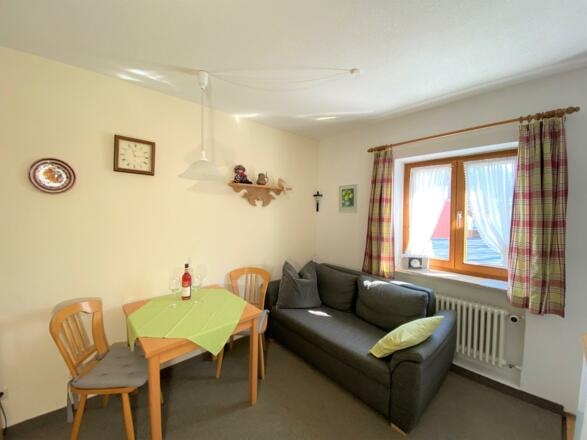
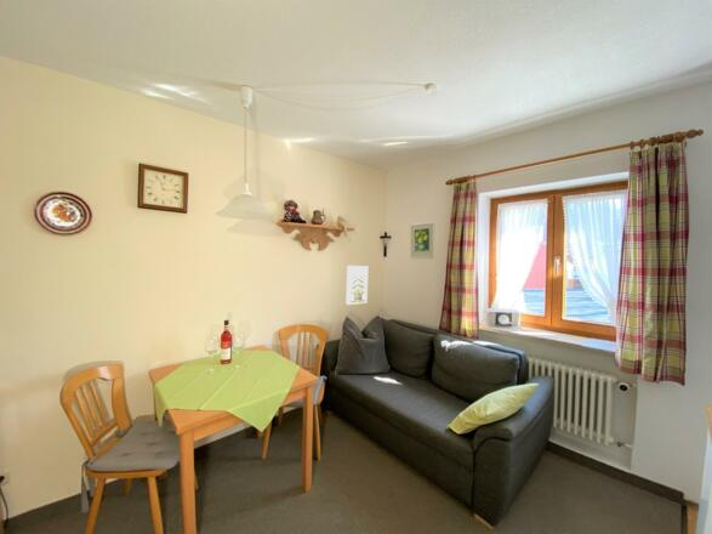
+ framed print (357, 284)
